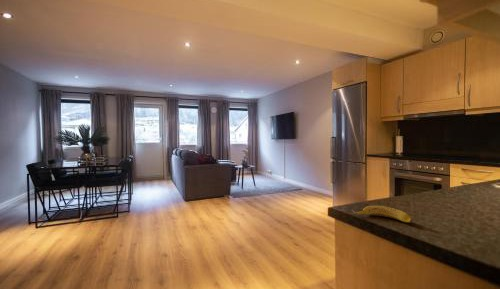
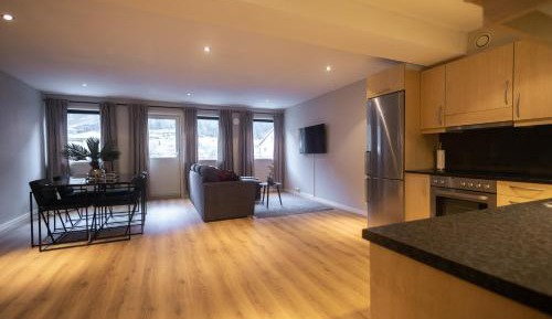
- banana (382, 213)
